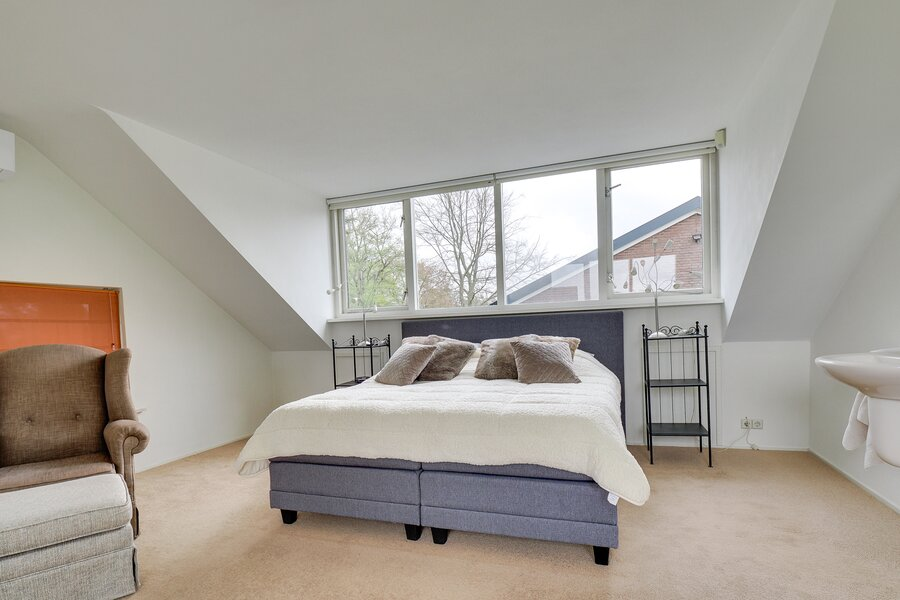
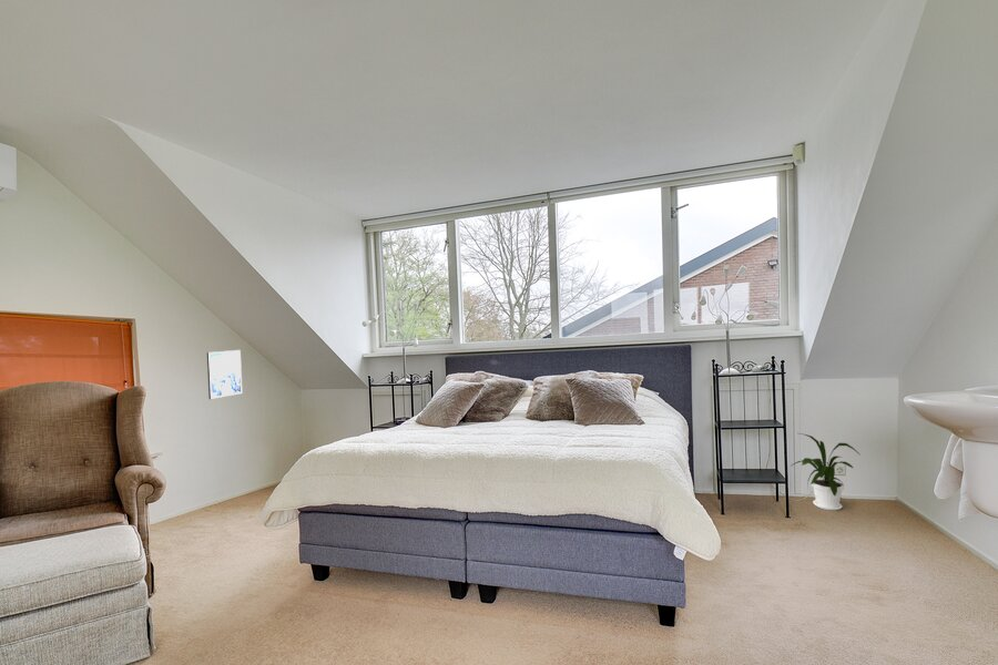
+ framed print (225, 374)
+ house plant (824, 470)
